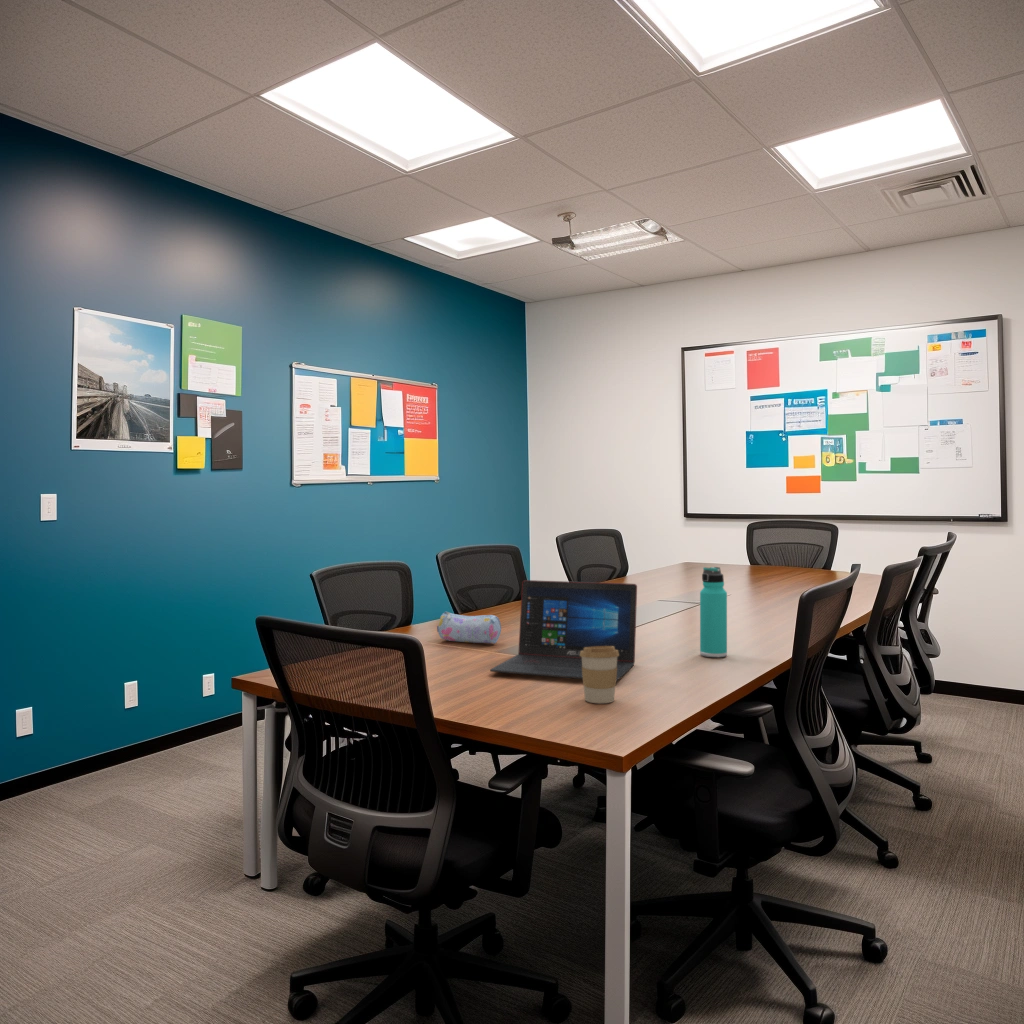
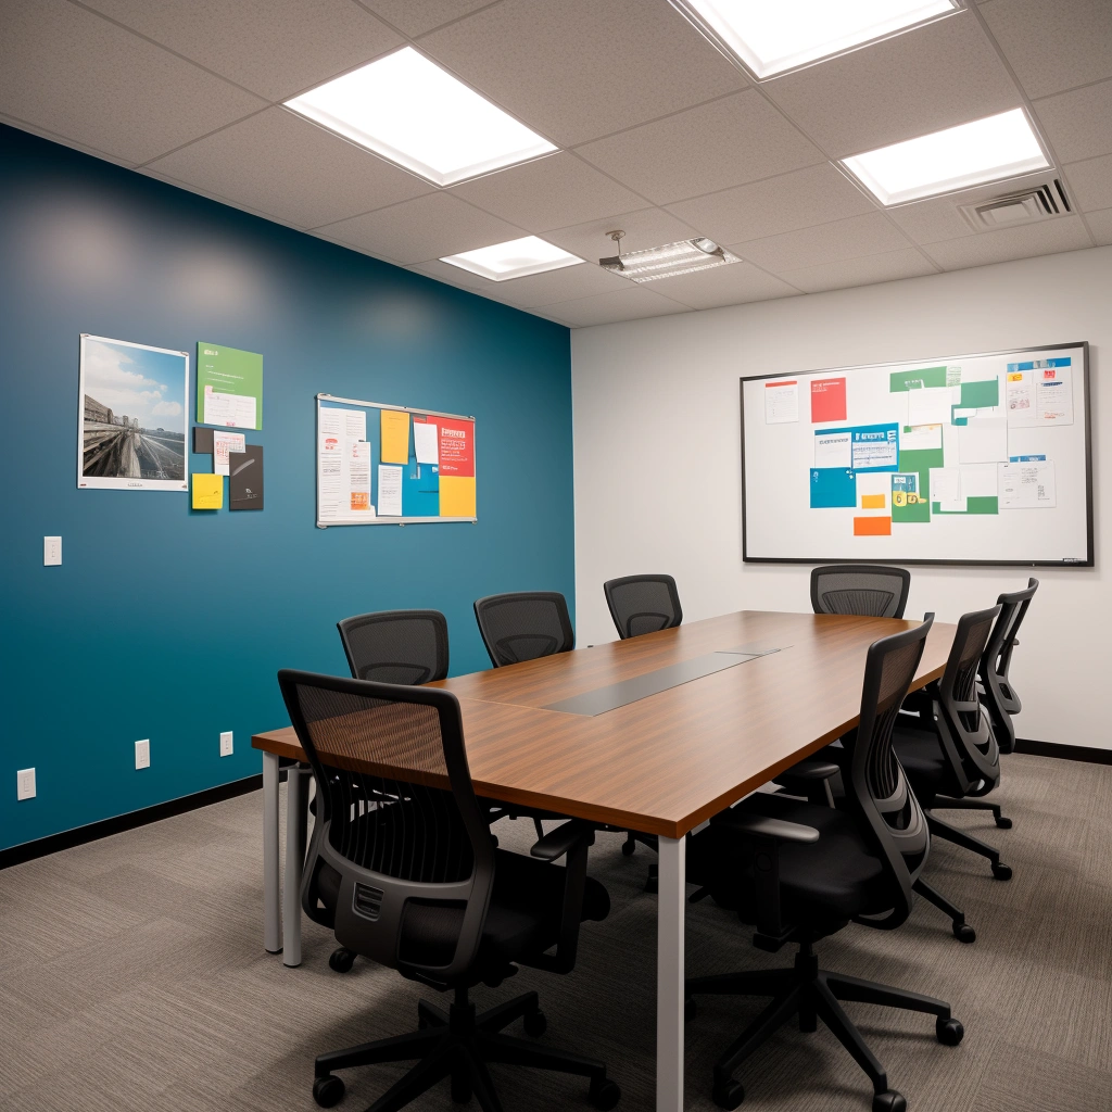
- coffee cup (599, 672)
- thermos bottle (713, 611)
- pencil case (469, 627)
- laptop (565, 627)
